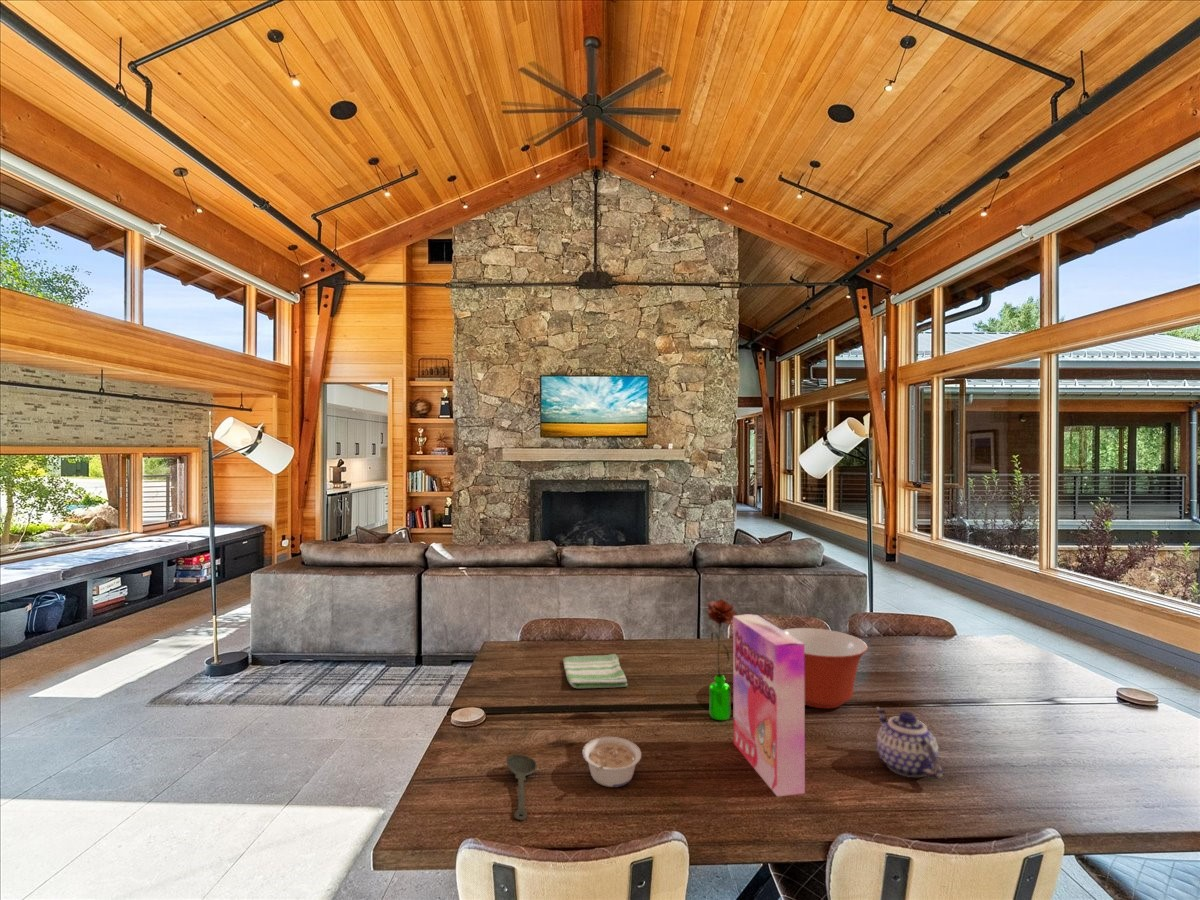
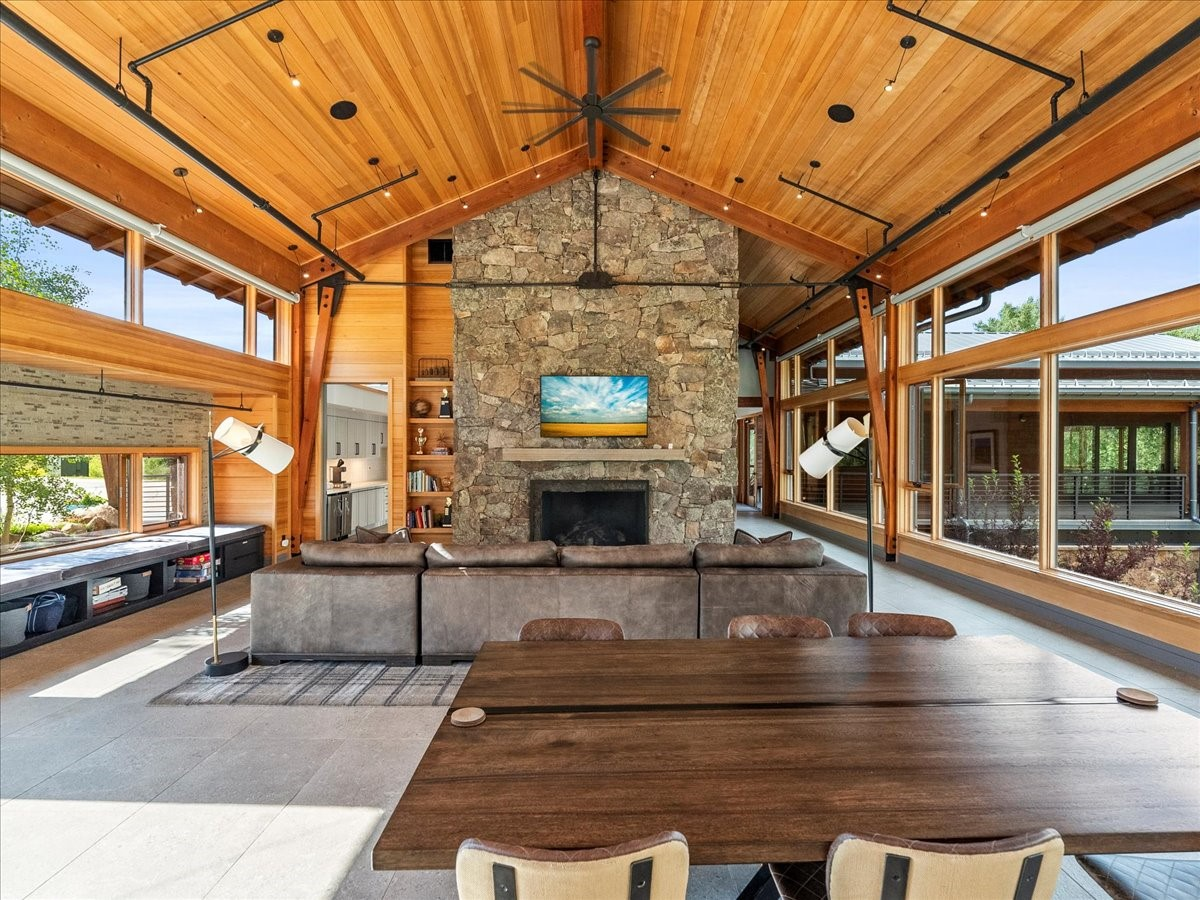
- mixing bowl (818, 670)
- dish towel (594, 670)
- spoon (521, 782)
- cereal box (766, 697)
- teapot (906, 739)
- legume (612, 762)
- flower (718, 658)
